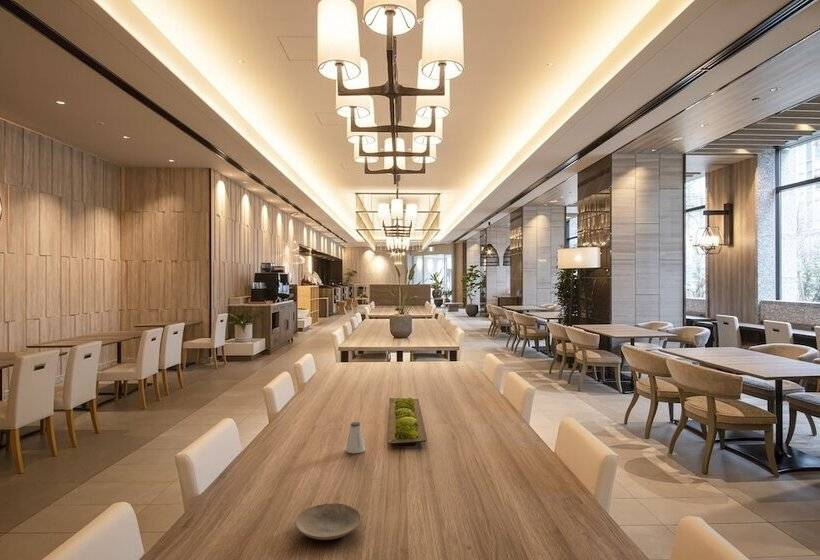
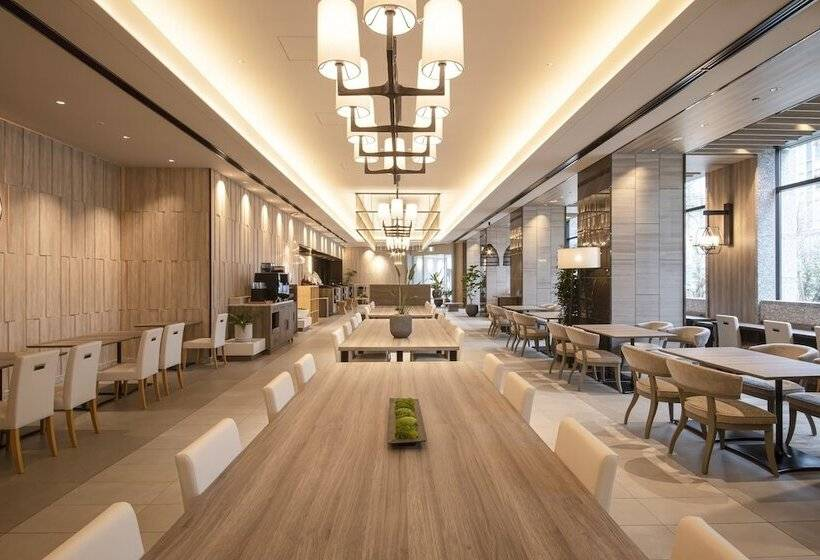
- saltshaker (355, 436)
- plate (328, 524)
